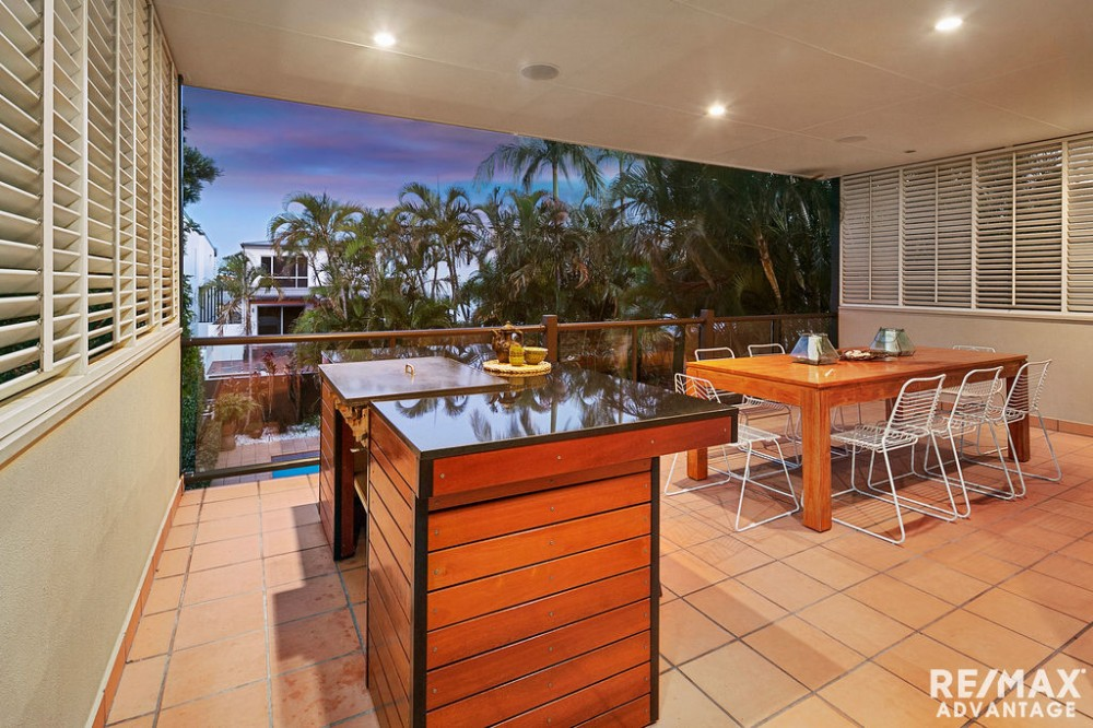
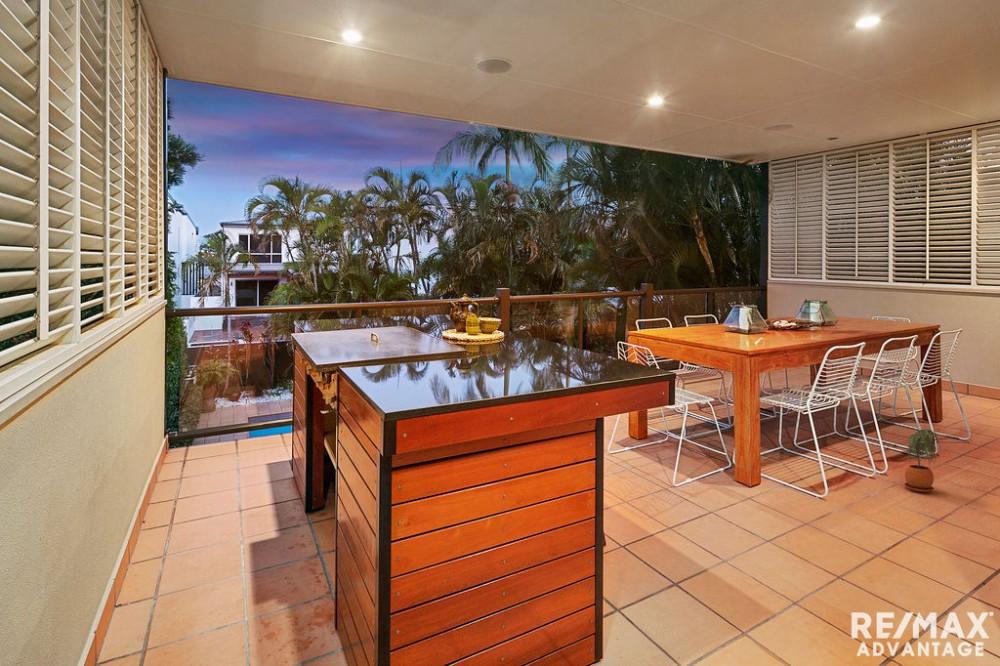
+ potted plant (920, 459)
